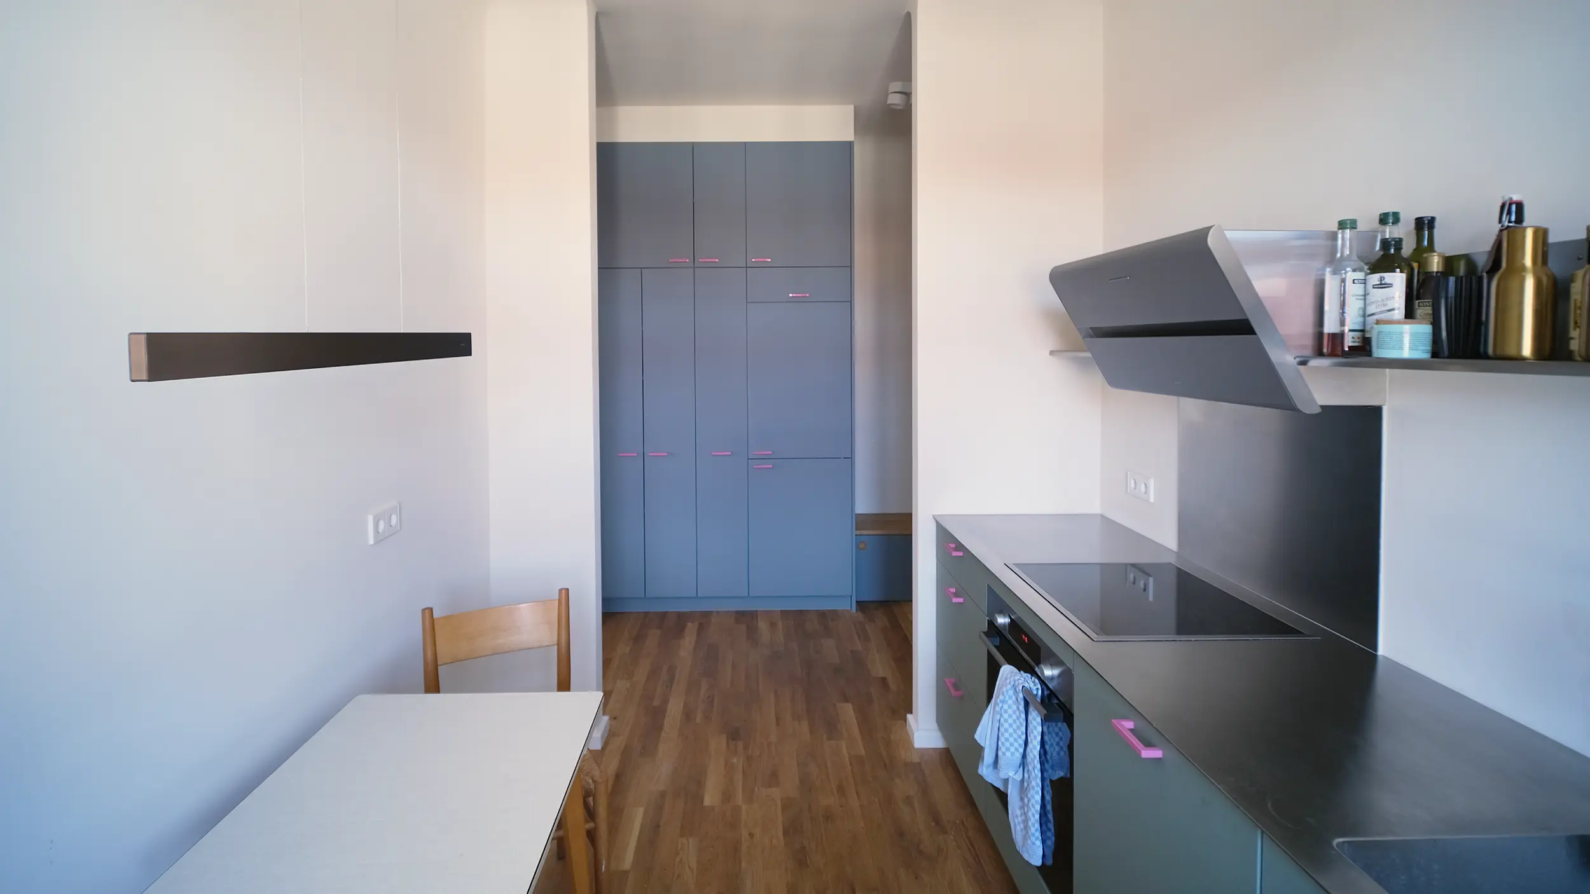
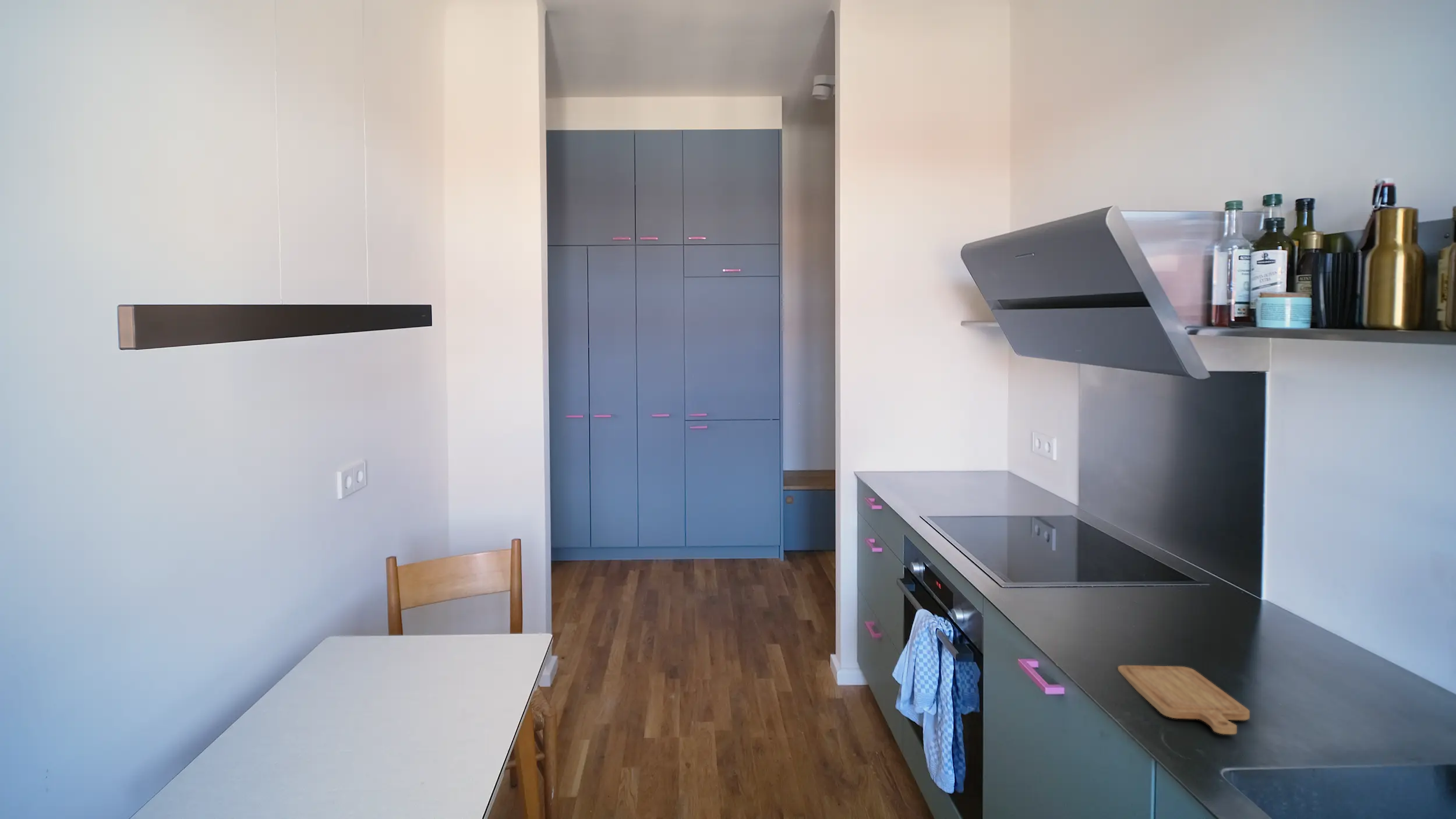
+ chopping board (1186, 697)
